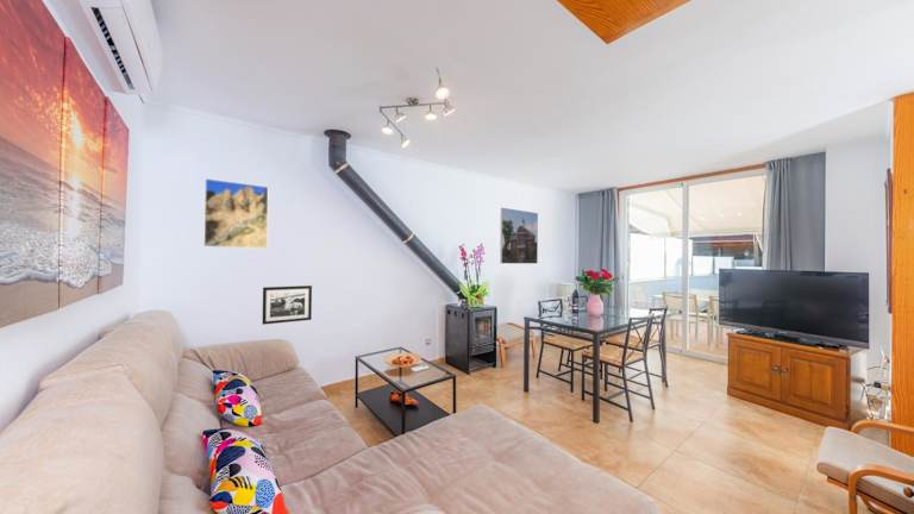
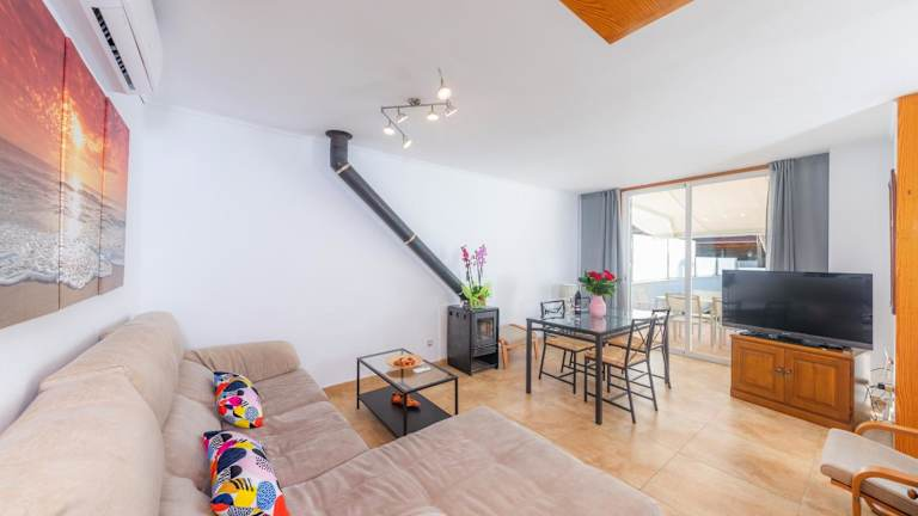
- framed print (237, 214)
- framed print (519, 237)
- picture frame (288, 303)
